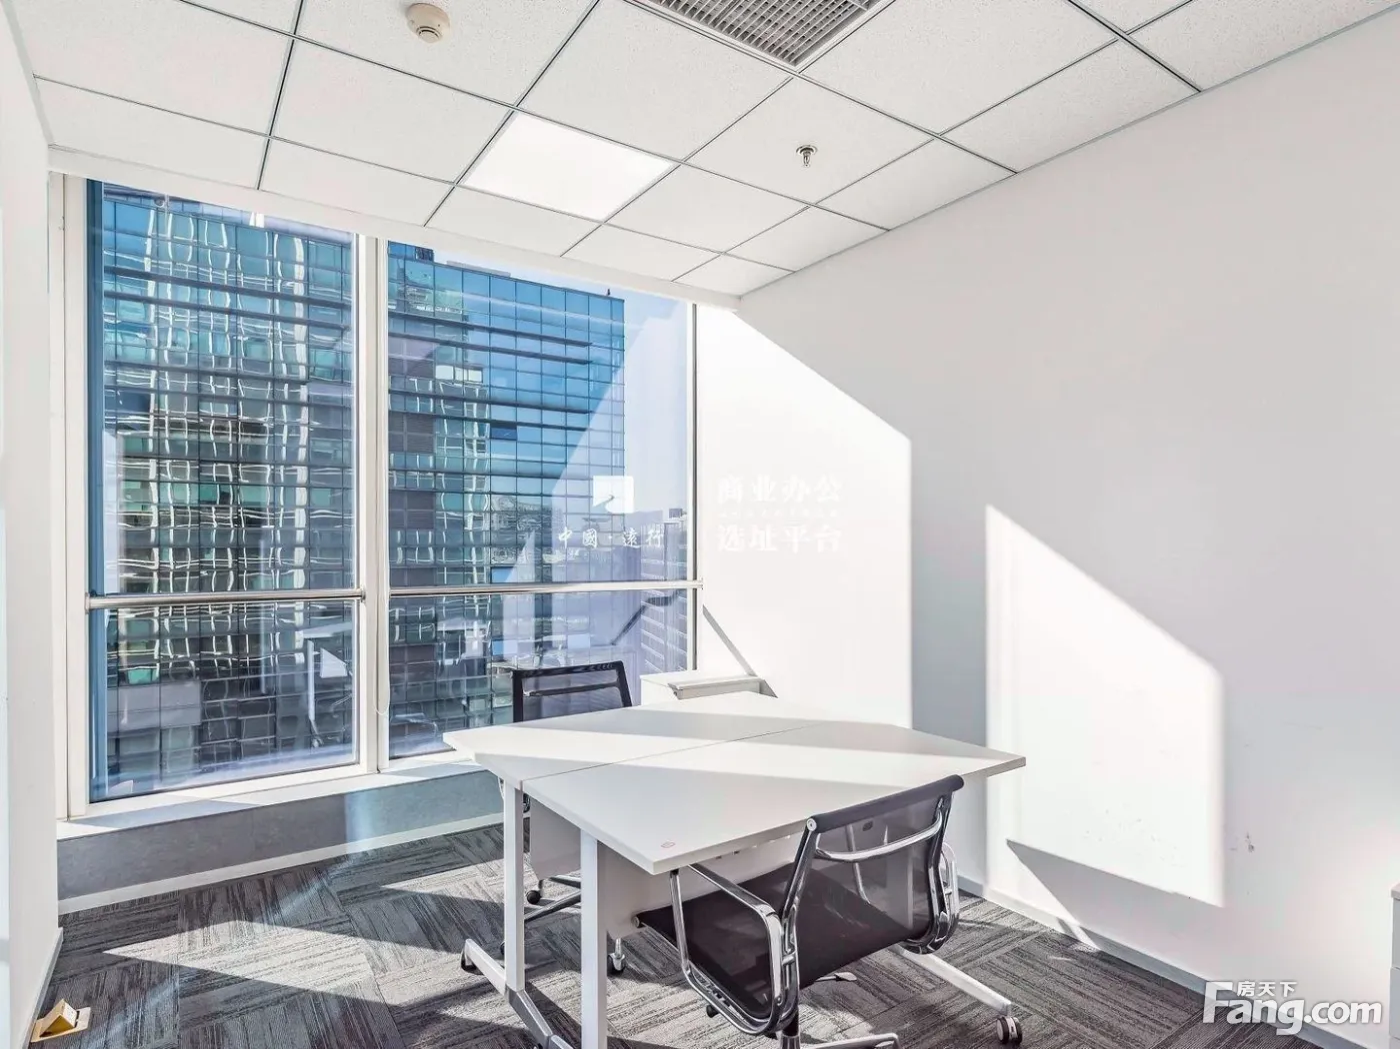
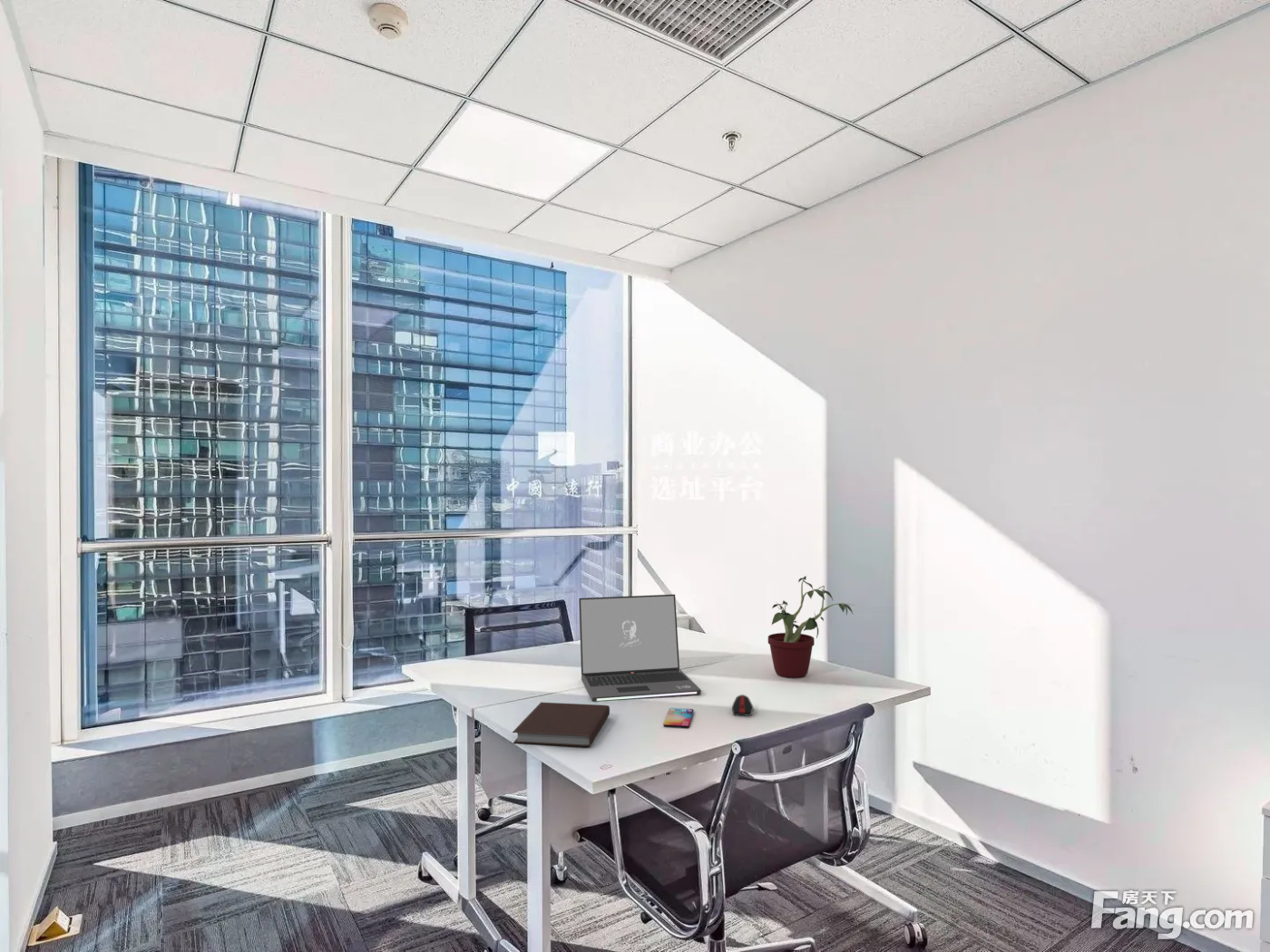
+ laptop (637, 644)
+ potted plant (809, 625)
+ computer mouse (742, 704)
+ notebook (563, 724)
+ smartphone (679, 717)
